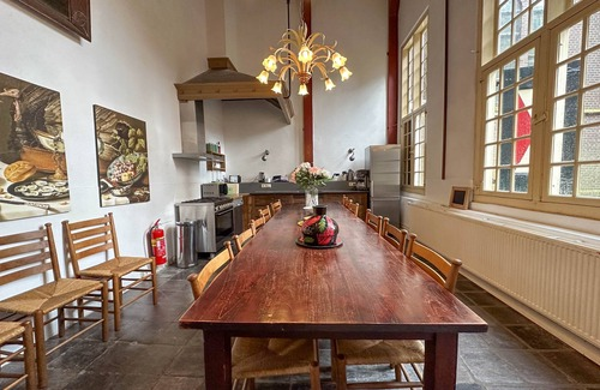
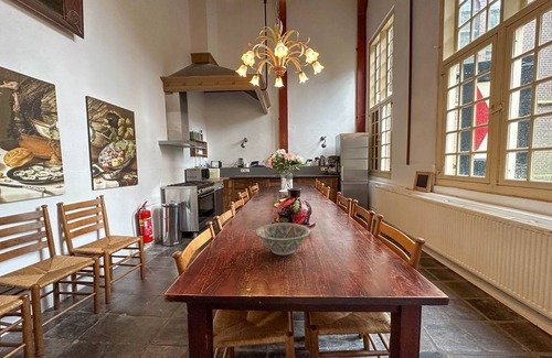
+ decorative bowl (283, 240)
